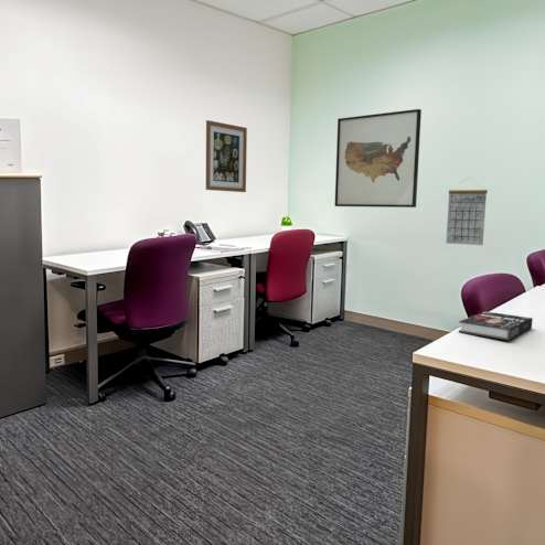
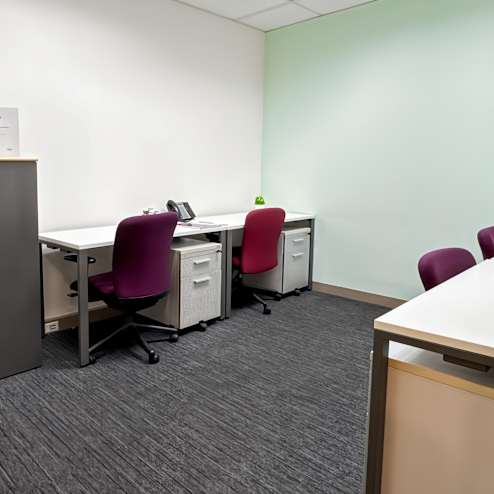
- book (495, 324)
- wall art (375, 161)
- calendar (466, 211)
- wall art (226, 158)
